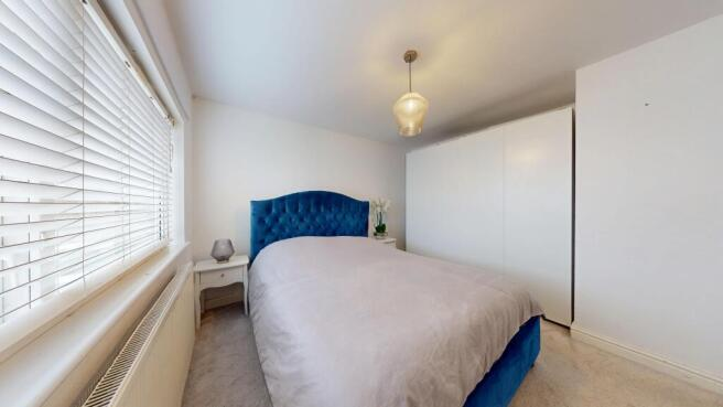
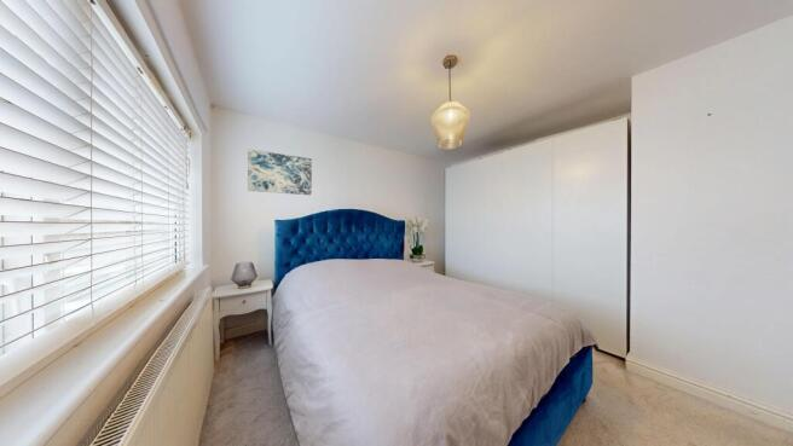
+ wall art (282, 173)
